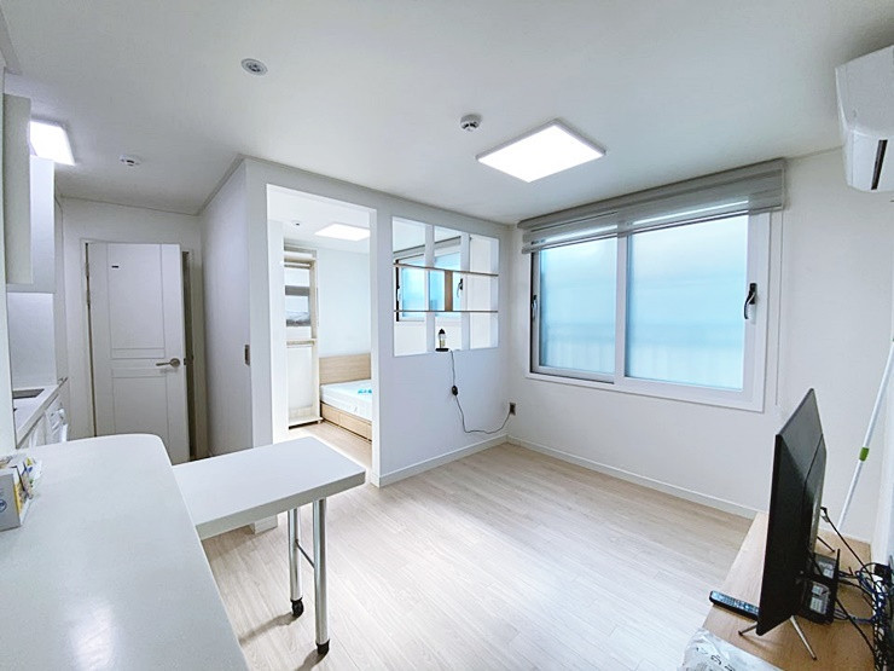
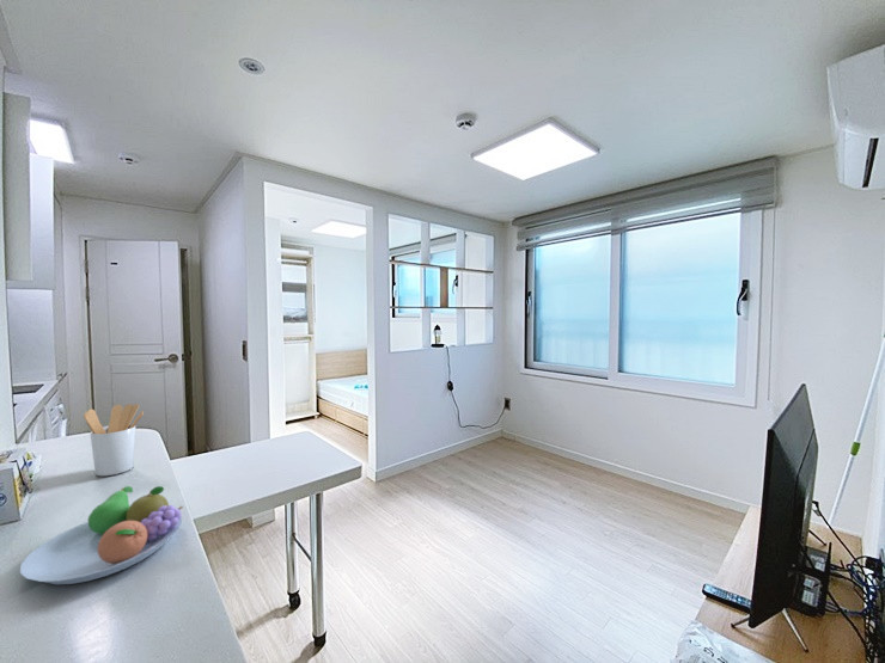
+ fruit bowl (112, 524)
+ utensil holder (117, 436)
